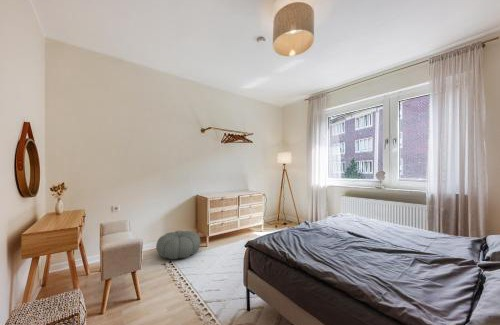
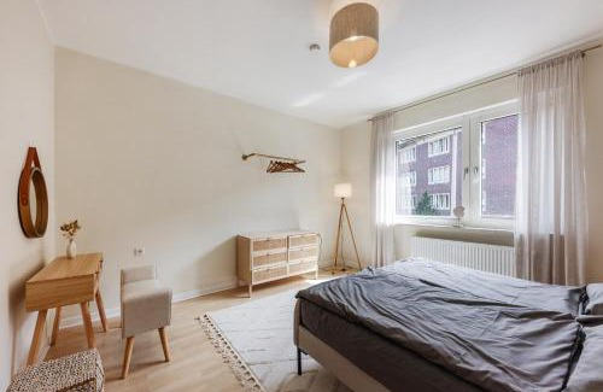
- pouf (179, 243)
